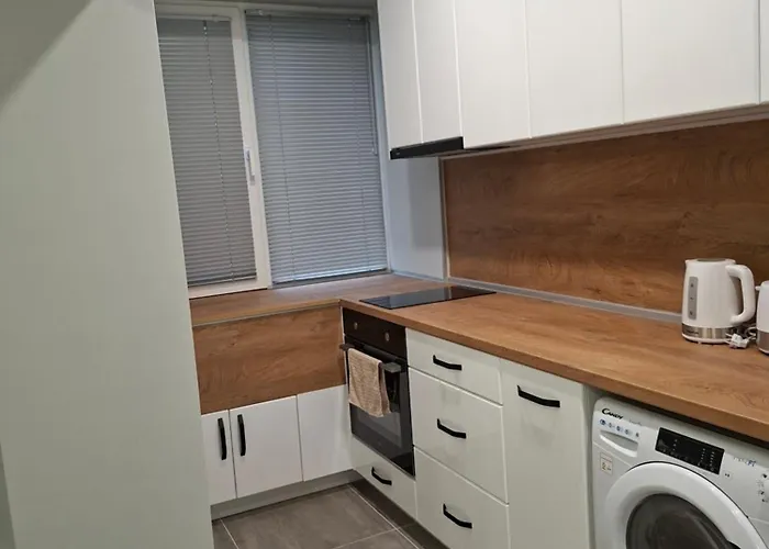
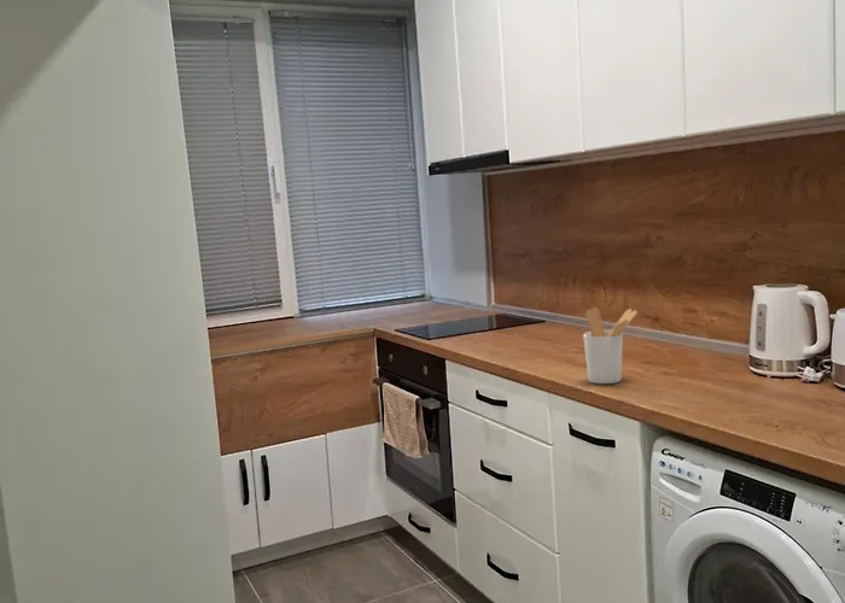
+ utensil holder (612, 344)
